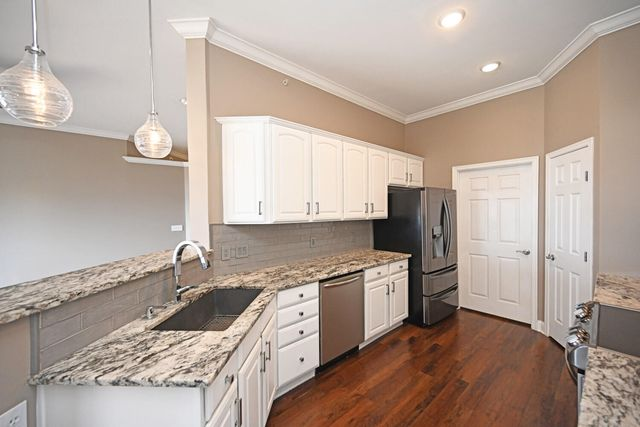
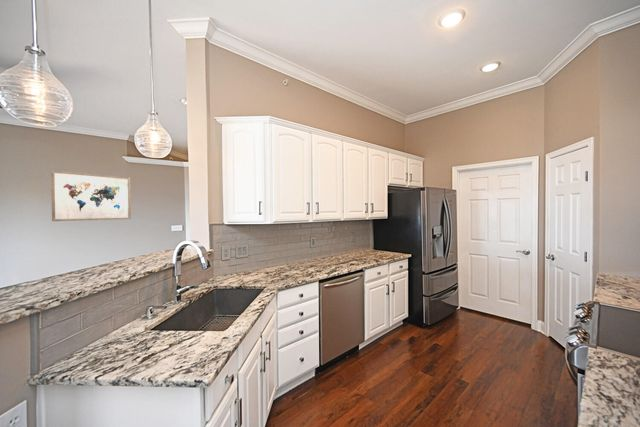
+ wall art (94, 197)
